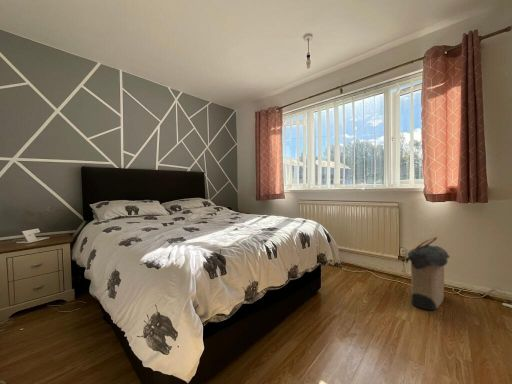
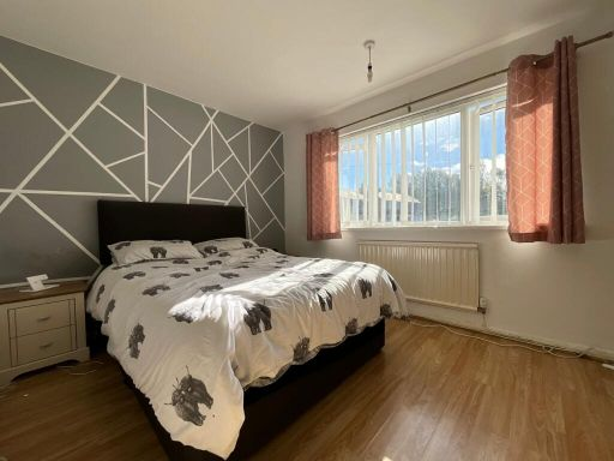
- laundry hamper (426, 266)
